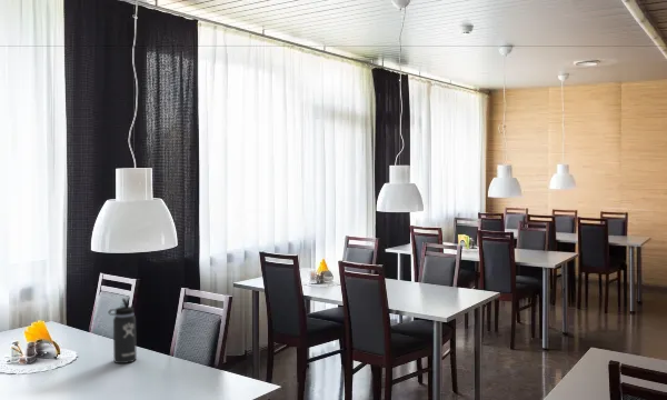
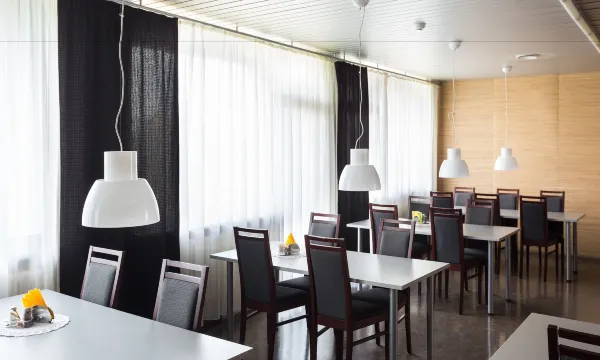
- thermos bottle (122, 329)
